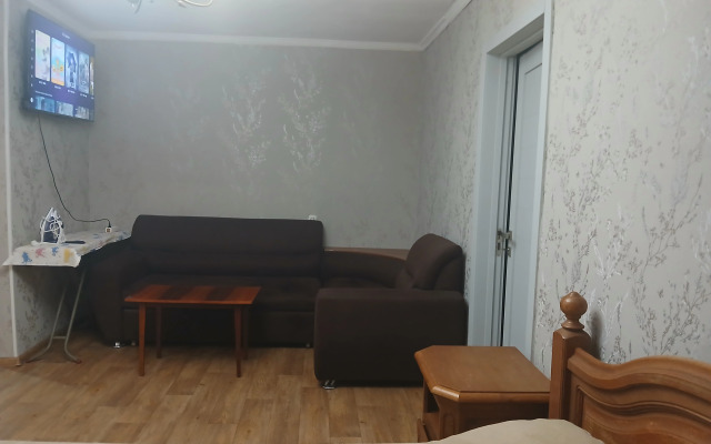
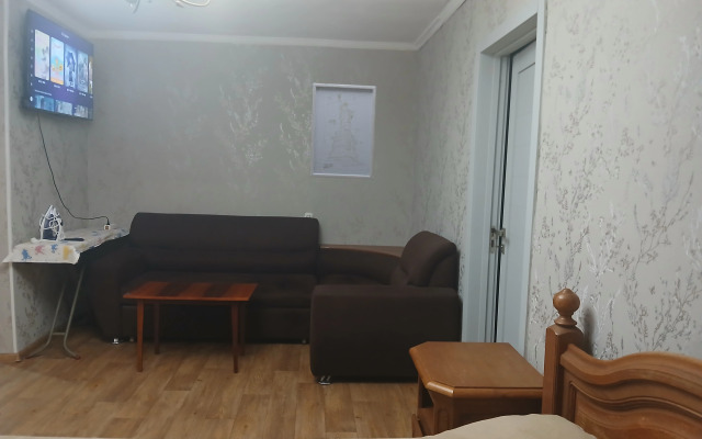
+ wall art (342, 132)
